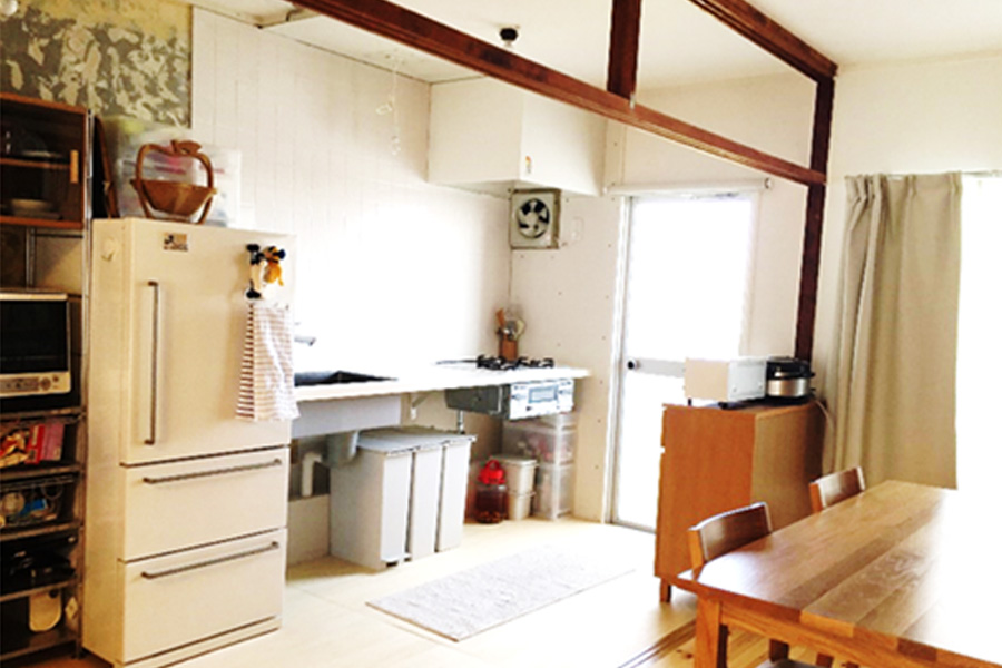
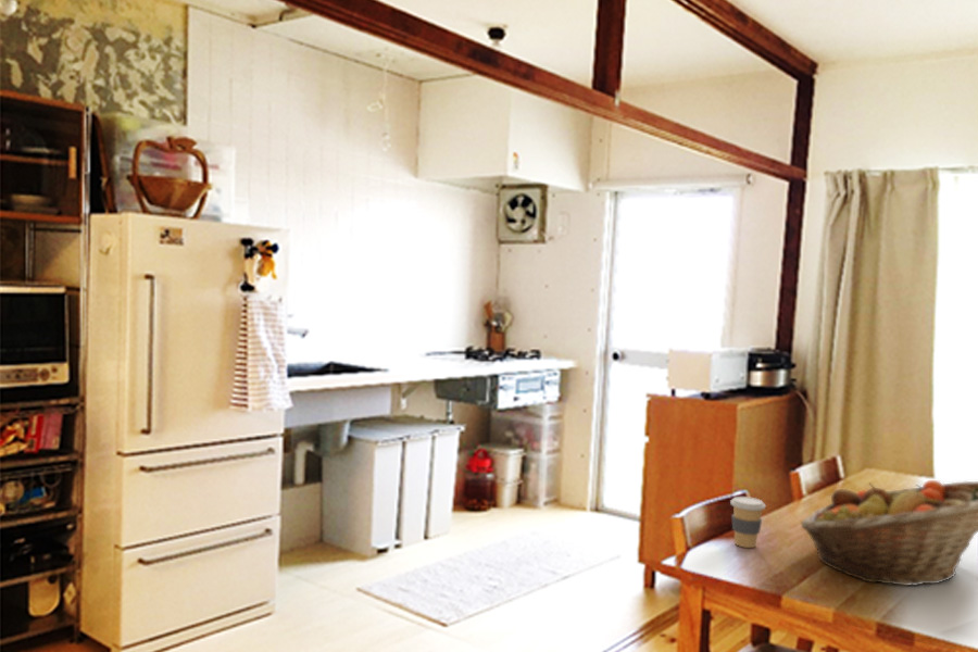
+ coffee cup (747, 522)
+ fruit basket (898, 521)
